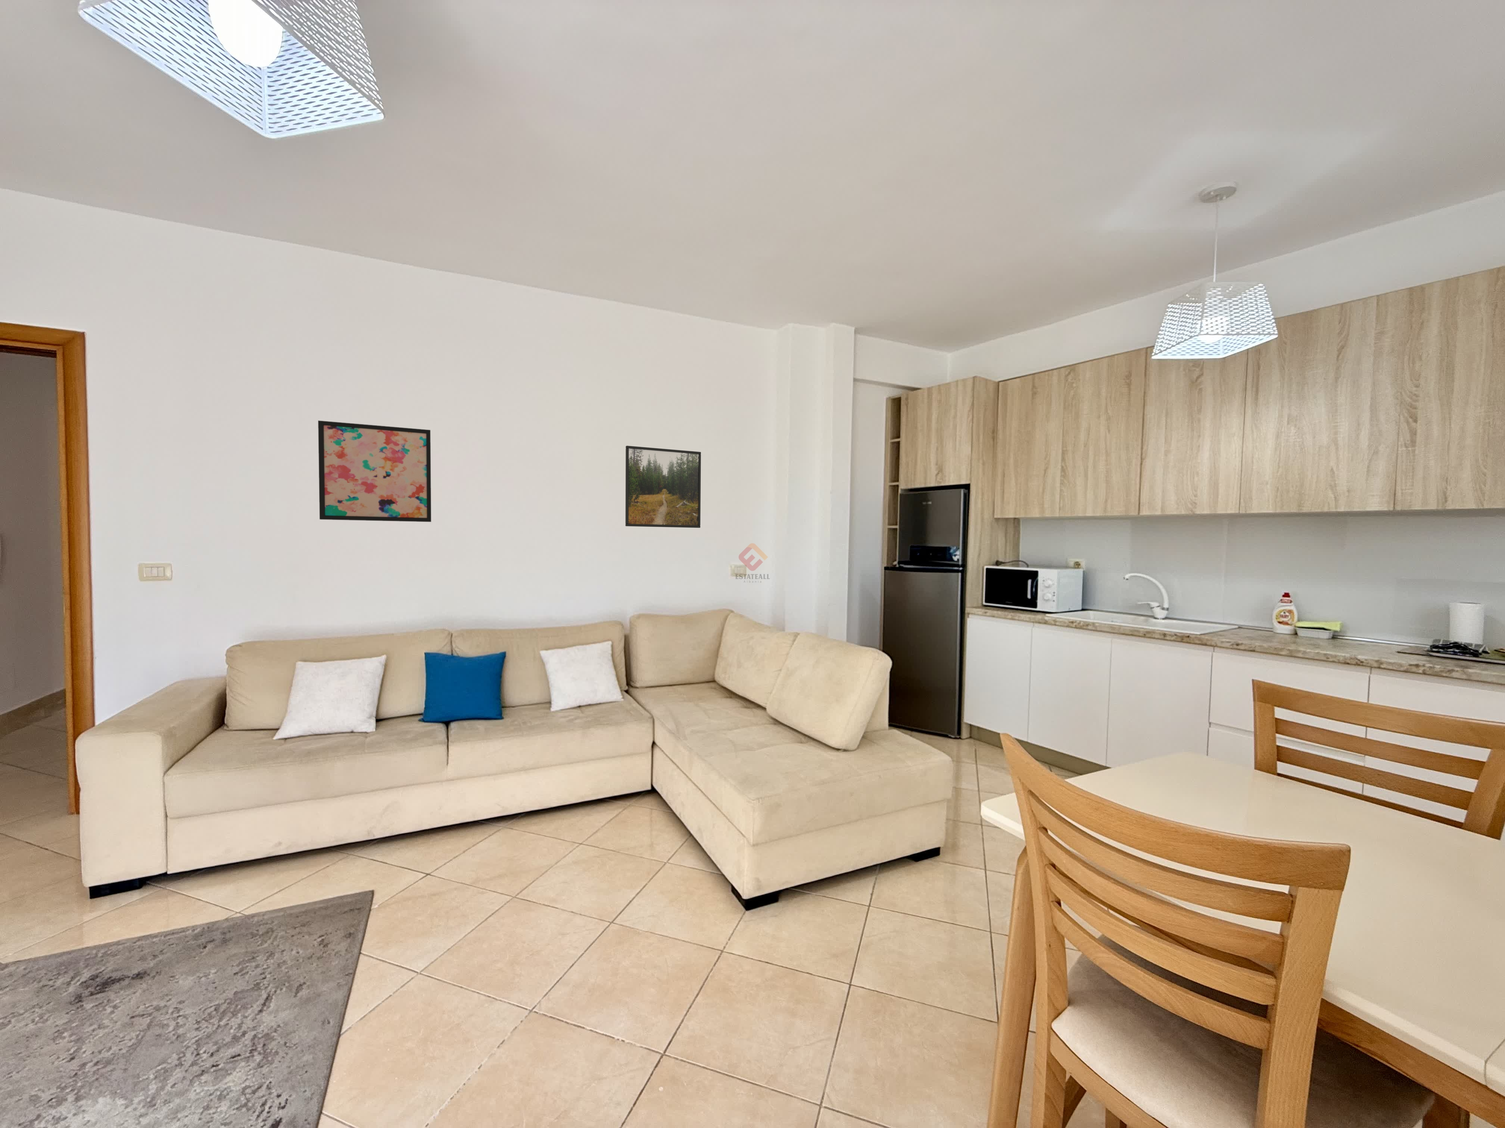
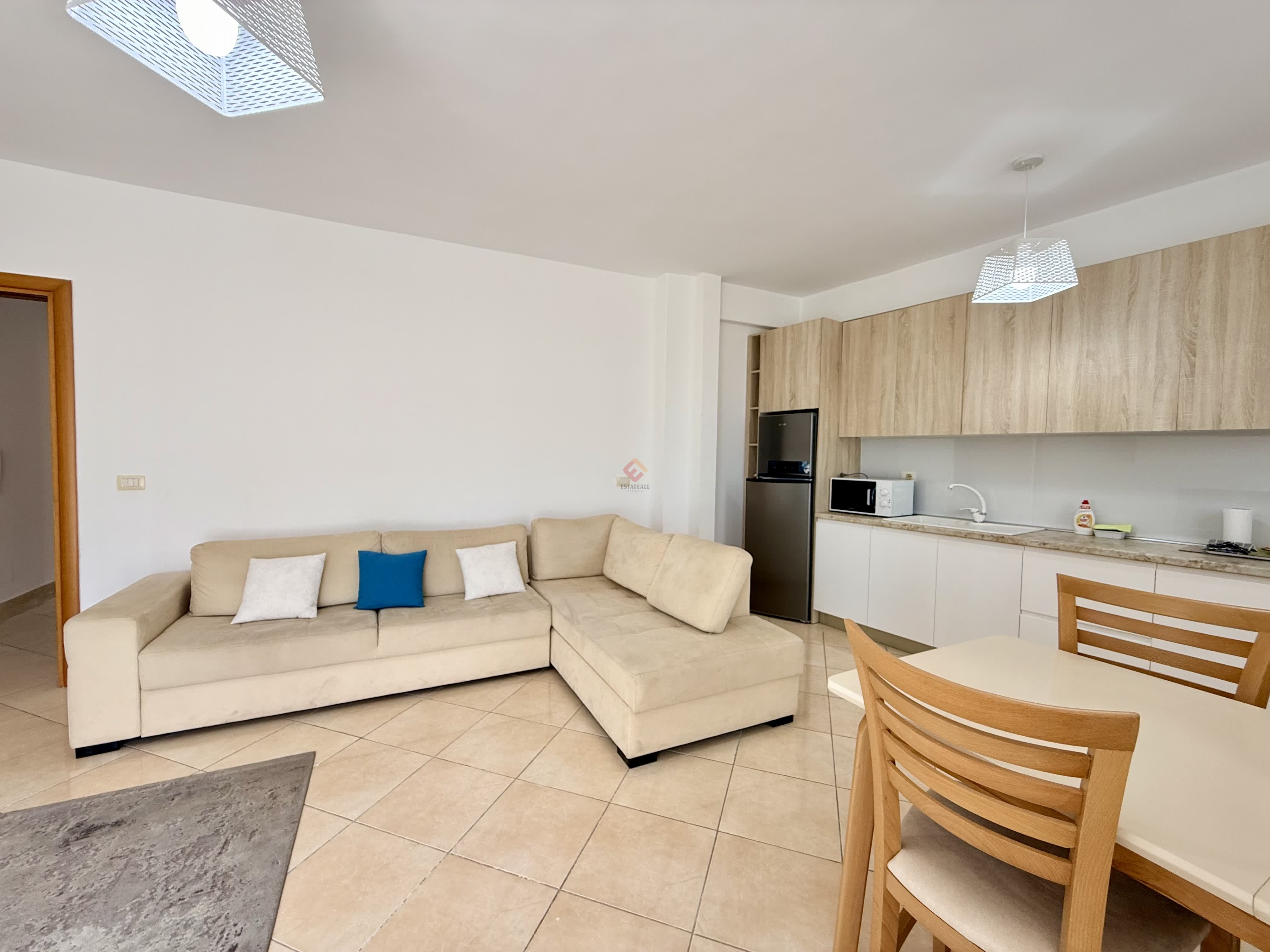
- wall art (377, 474)
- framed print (664, 488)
